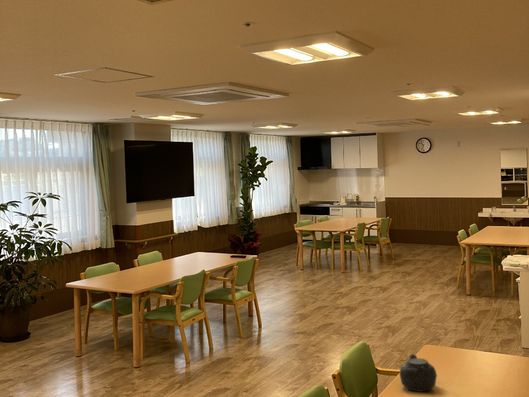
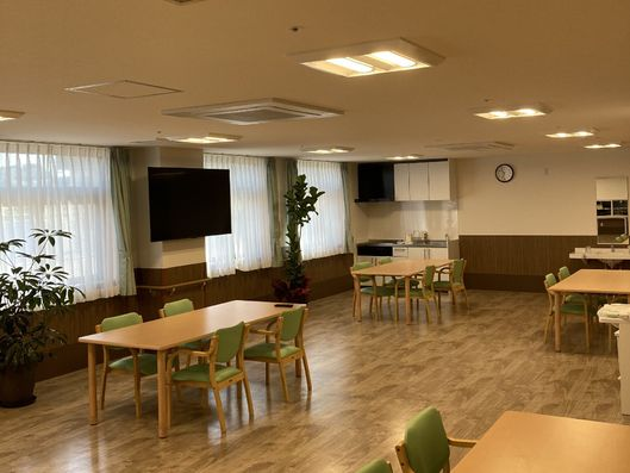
- teapot (416, 372)
